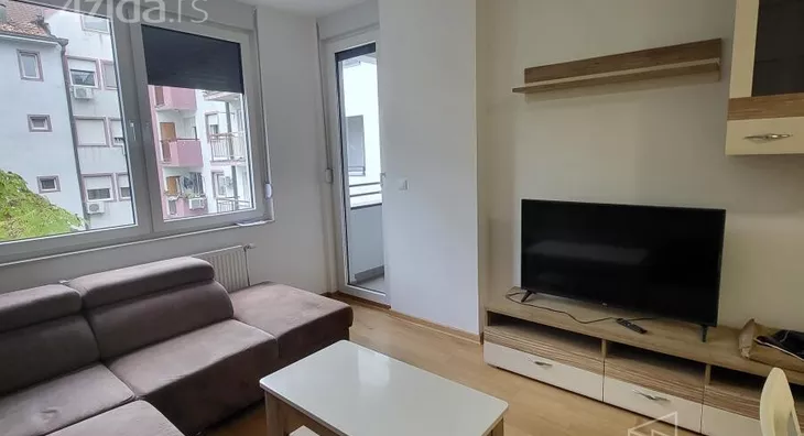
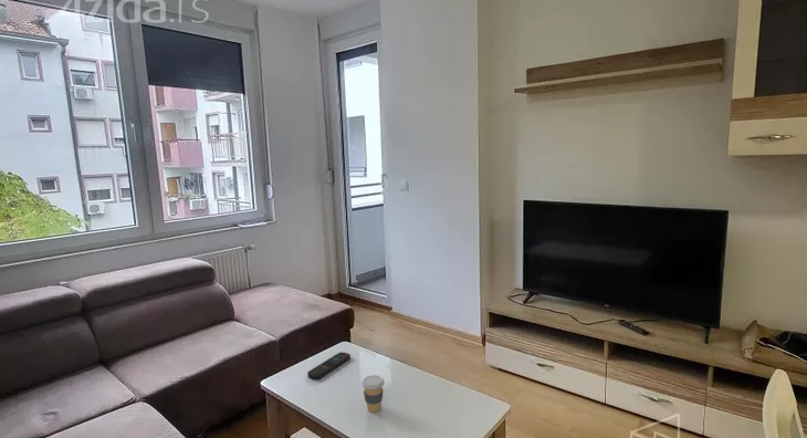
+ remote control (329, 364)
+ coffee cup (373, 394)
